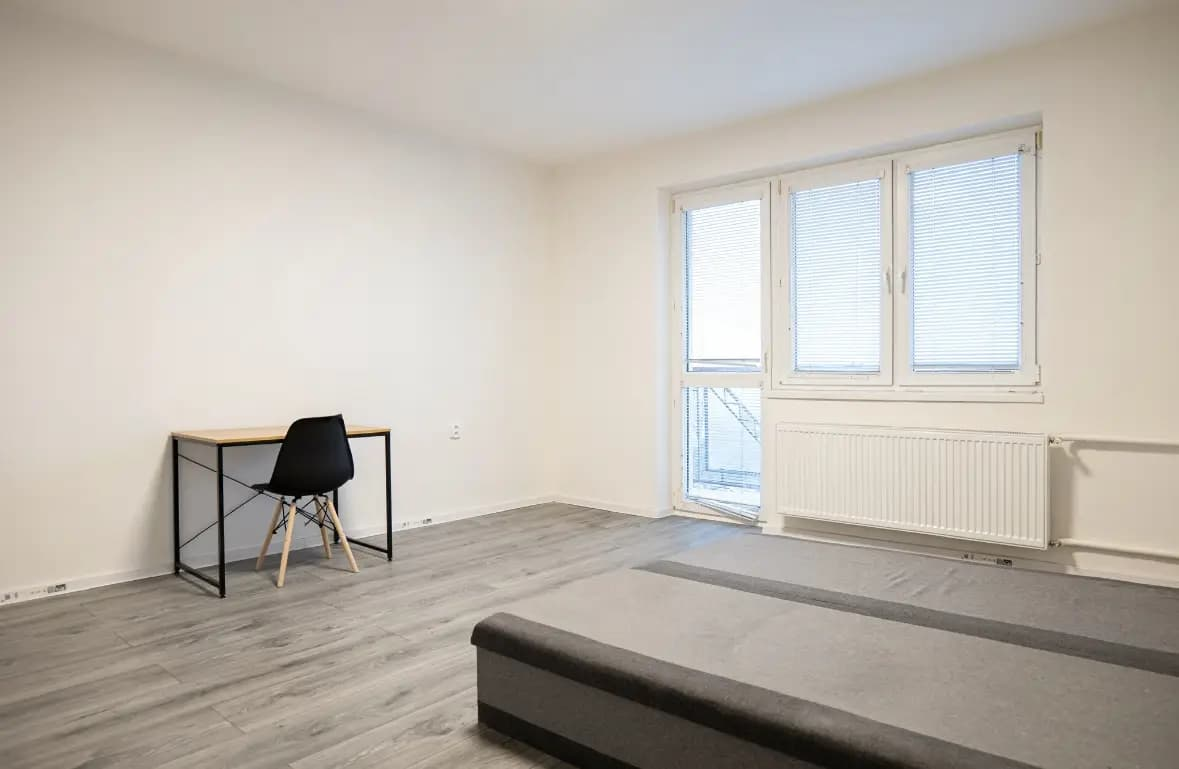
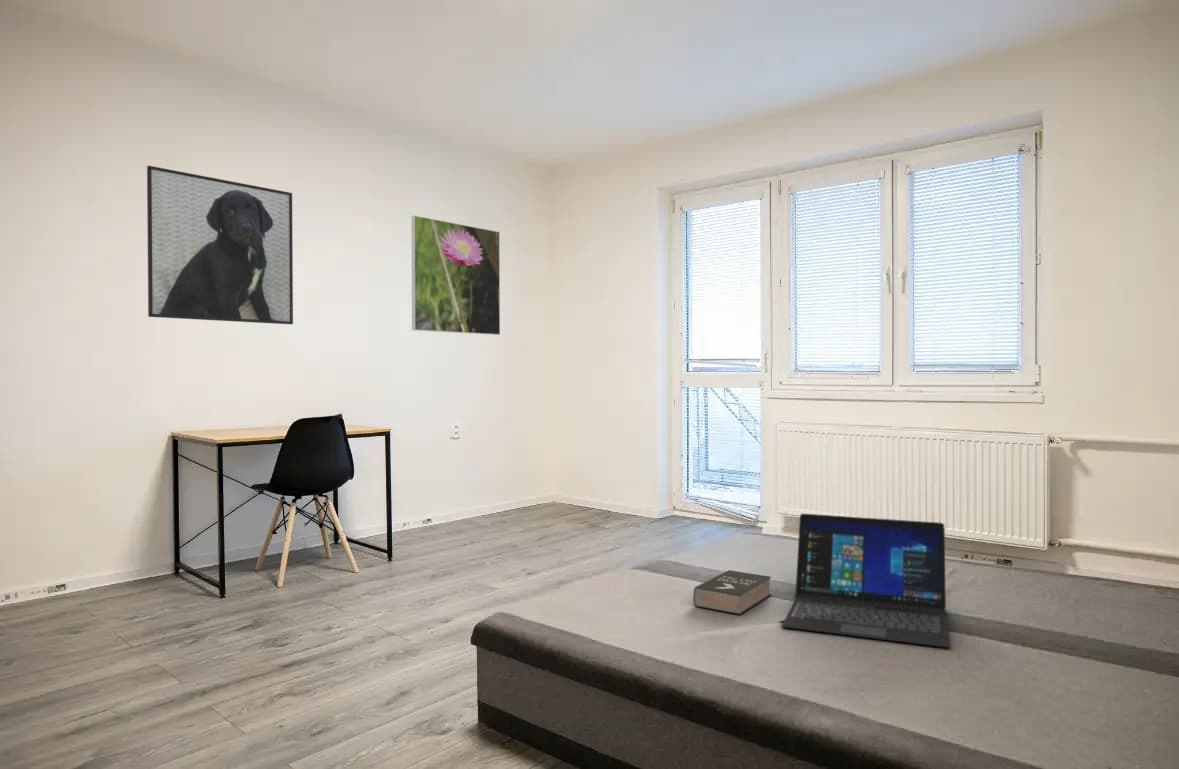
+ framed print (225, 250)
+ laptop (866, 572)
+ book (733, 591)
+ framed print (458, 278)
